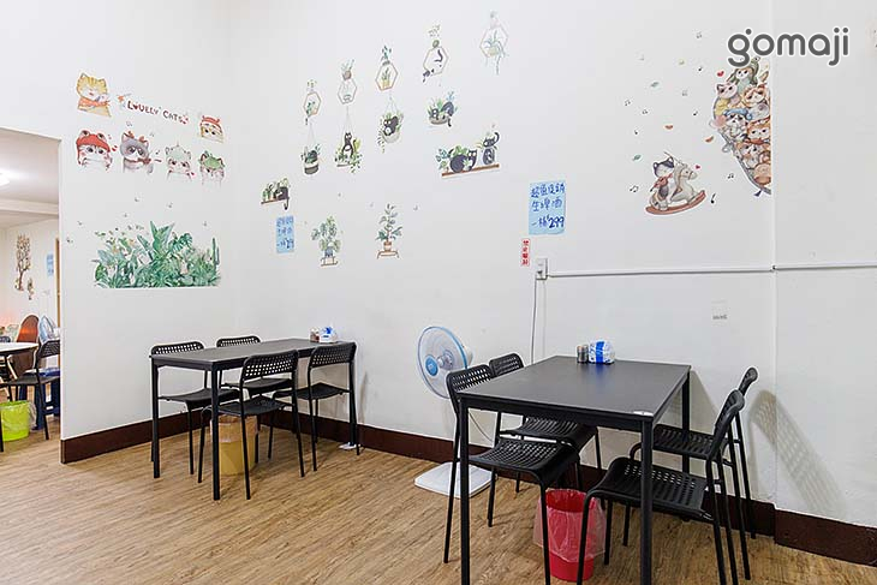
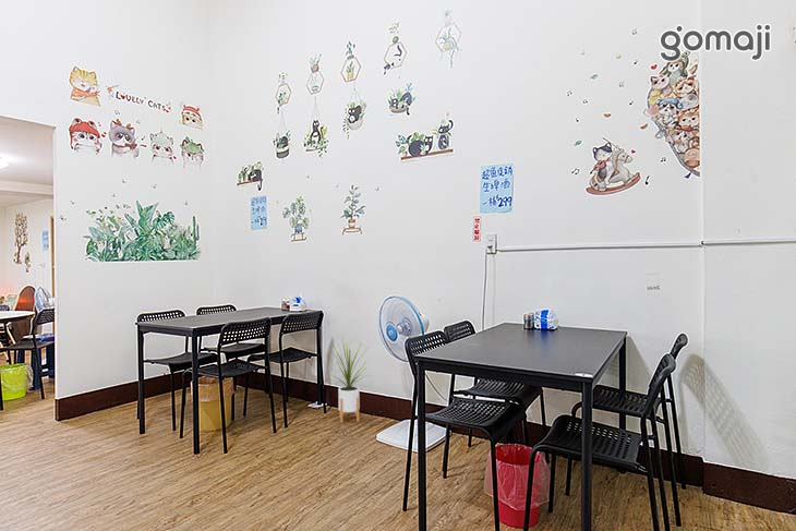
+ house plant (349, 378)
